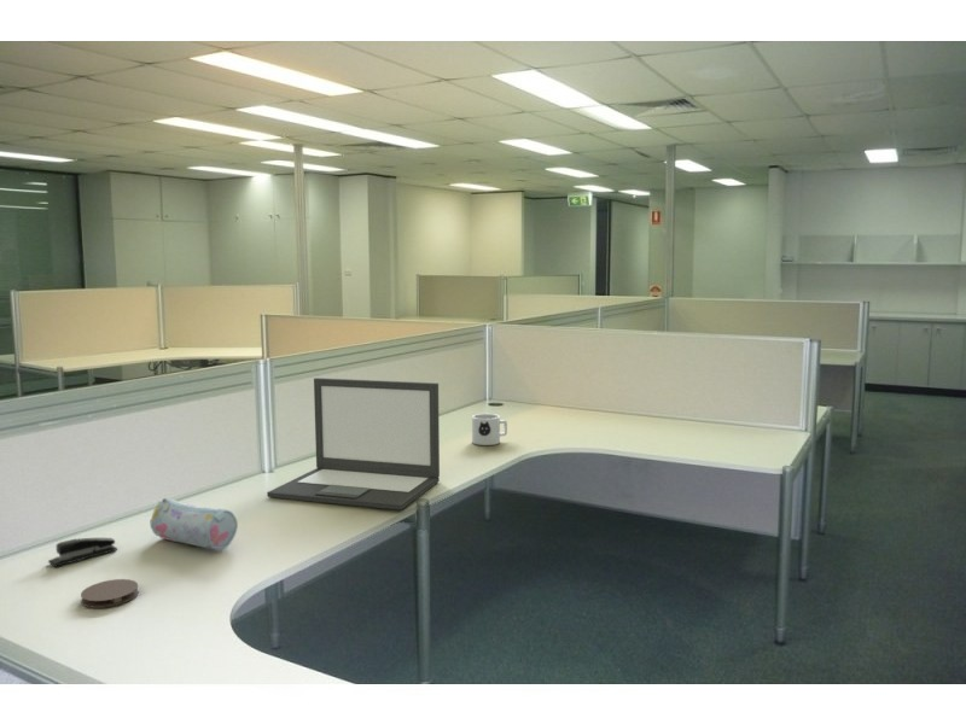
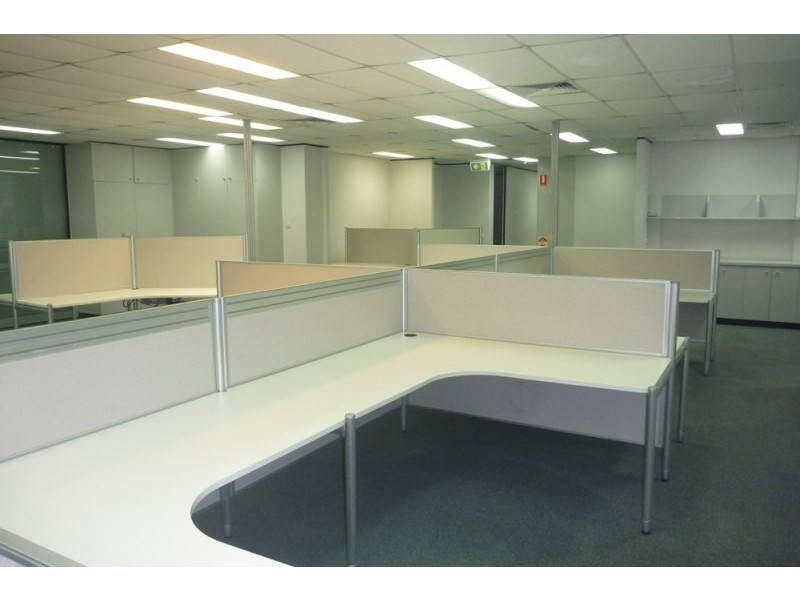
- pencil case (193, 522)
- stapler (82, 547)
- laptop (355, 438)
- coaster (110, 592)
- mug (488, 428)
